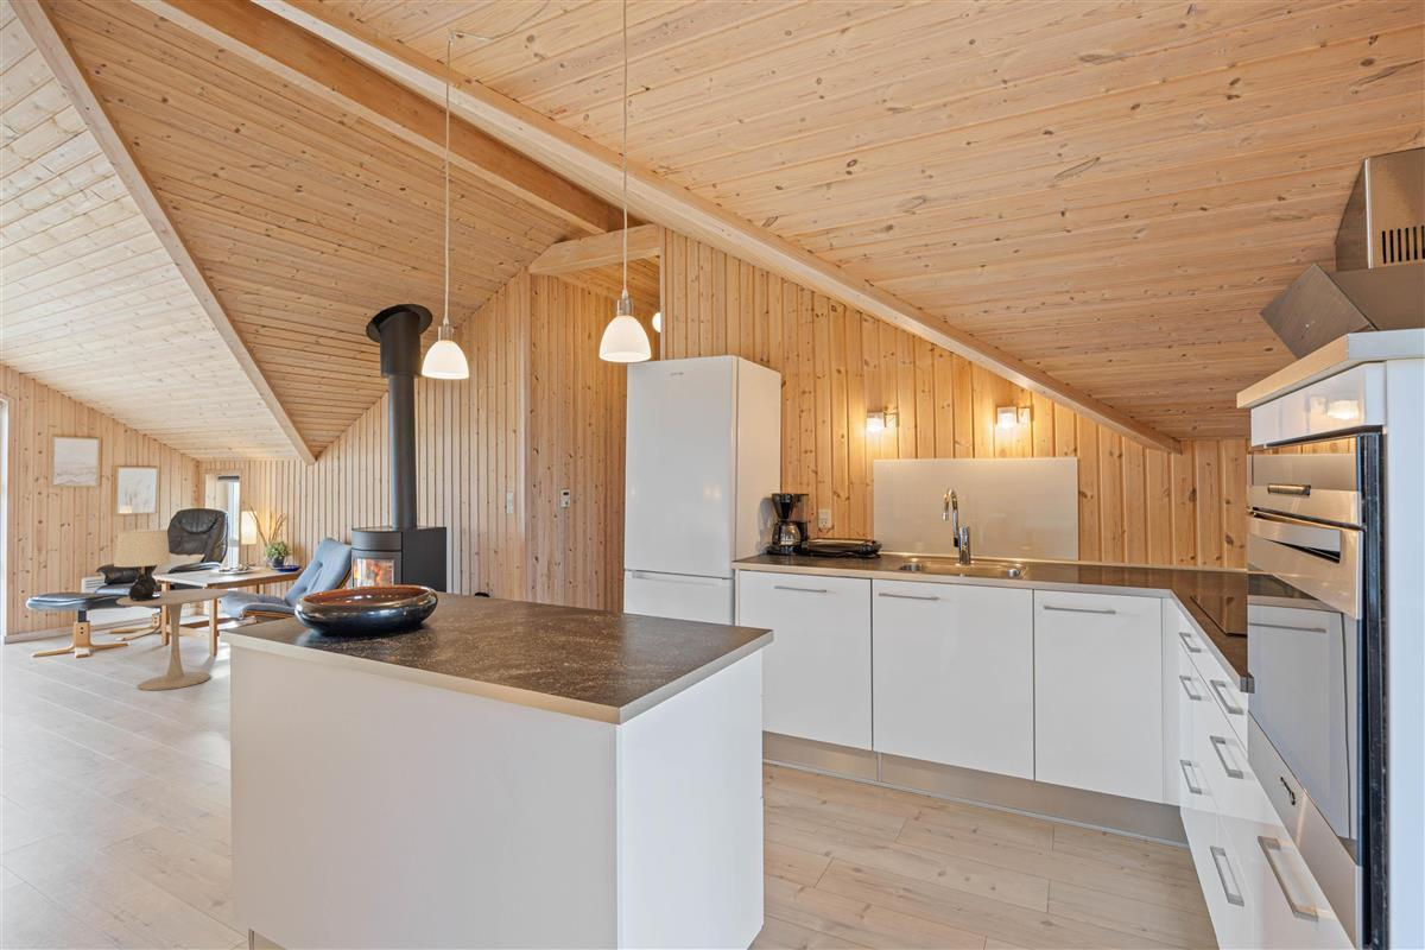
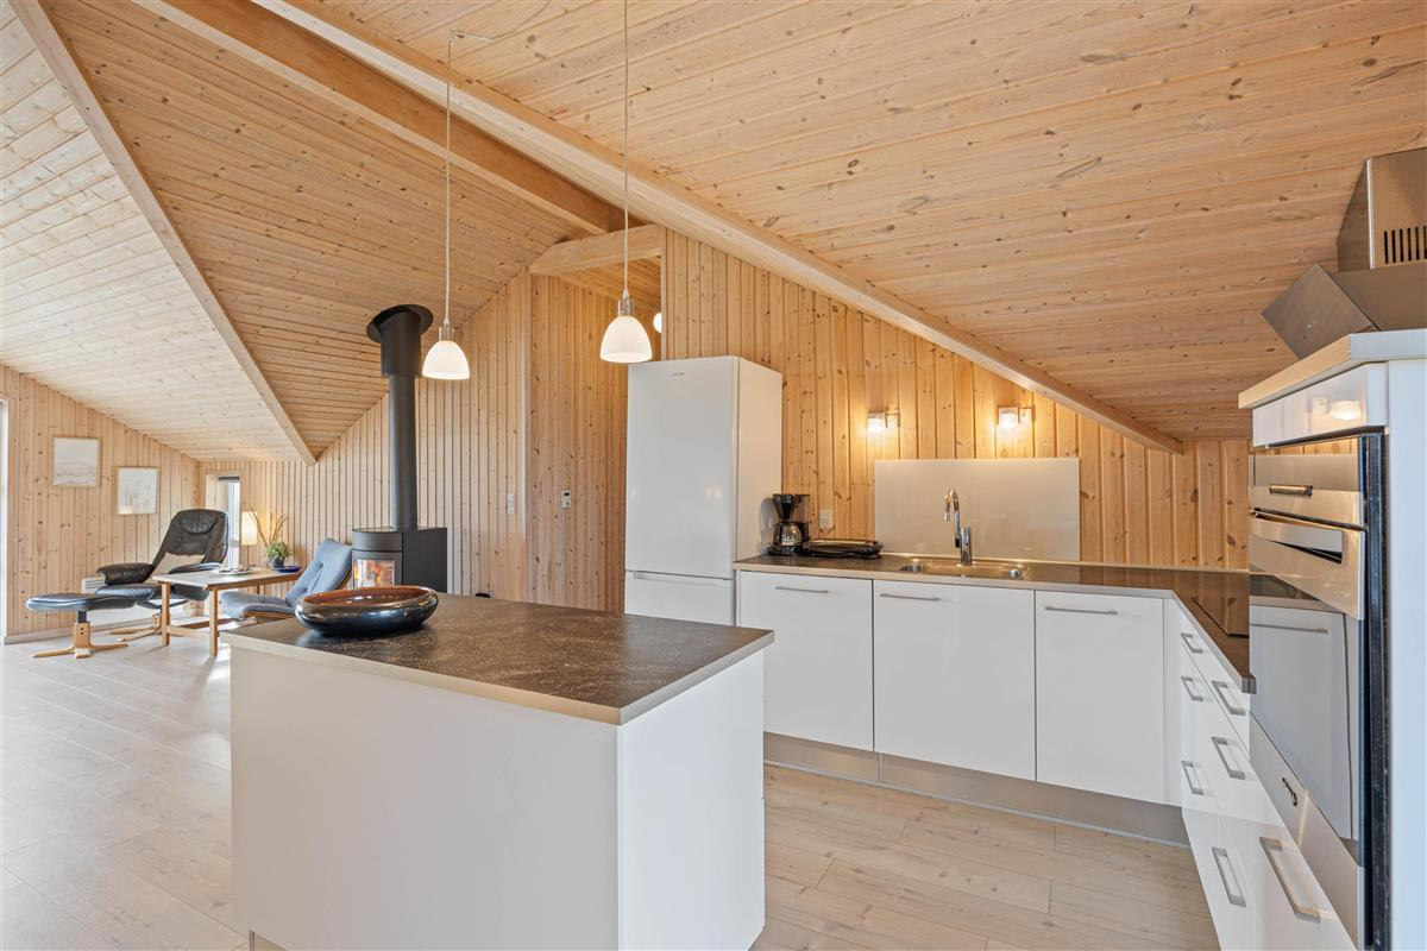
- table lamp (142, 564)
- side table (175, 638)
